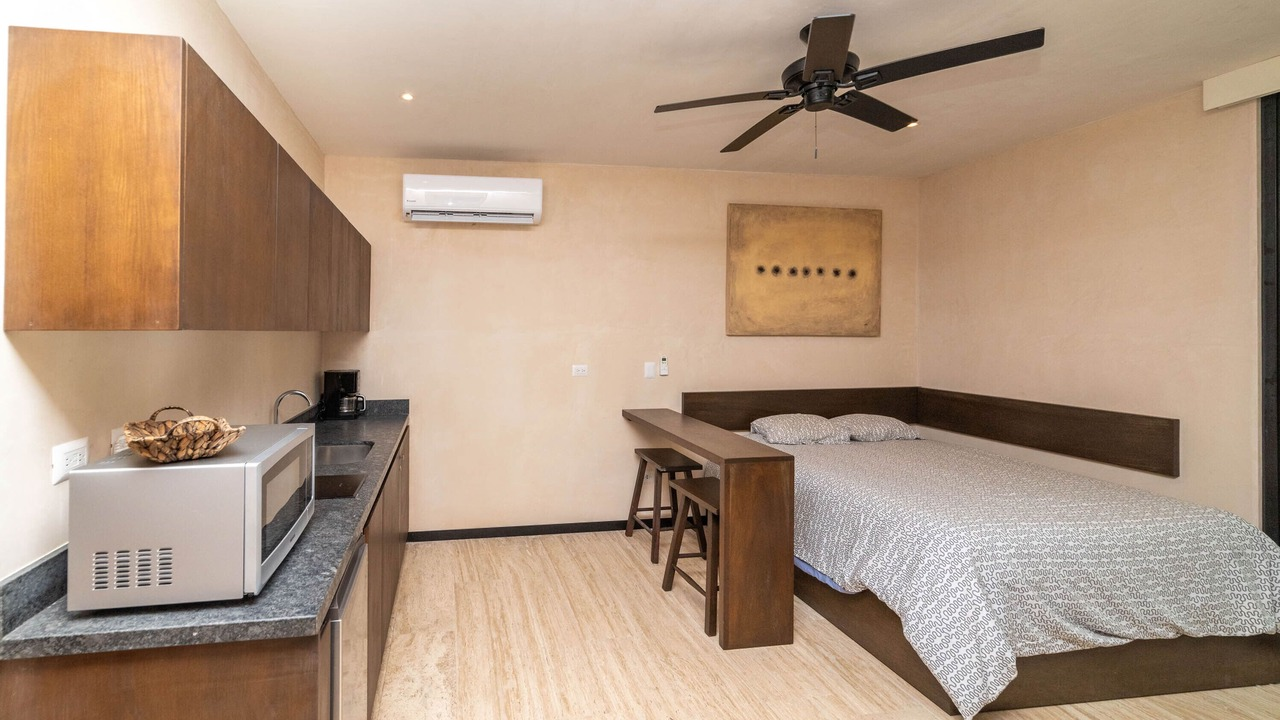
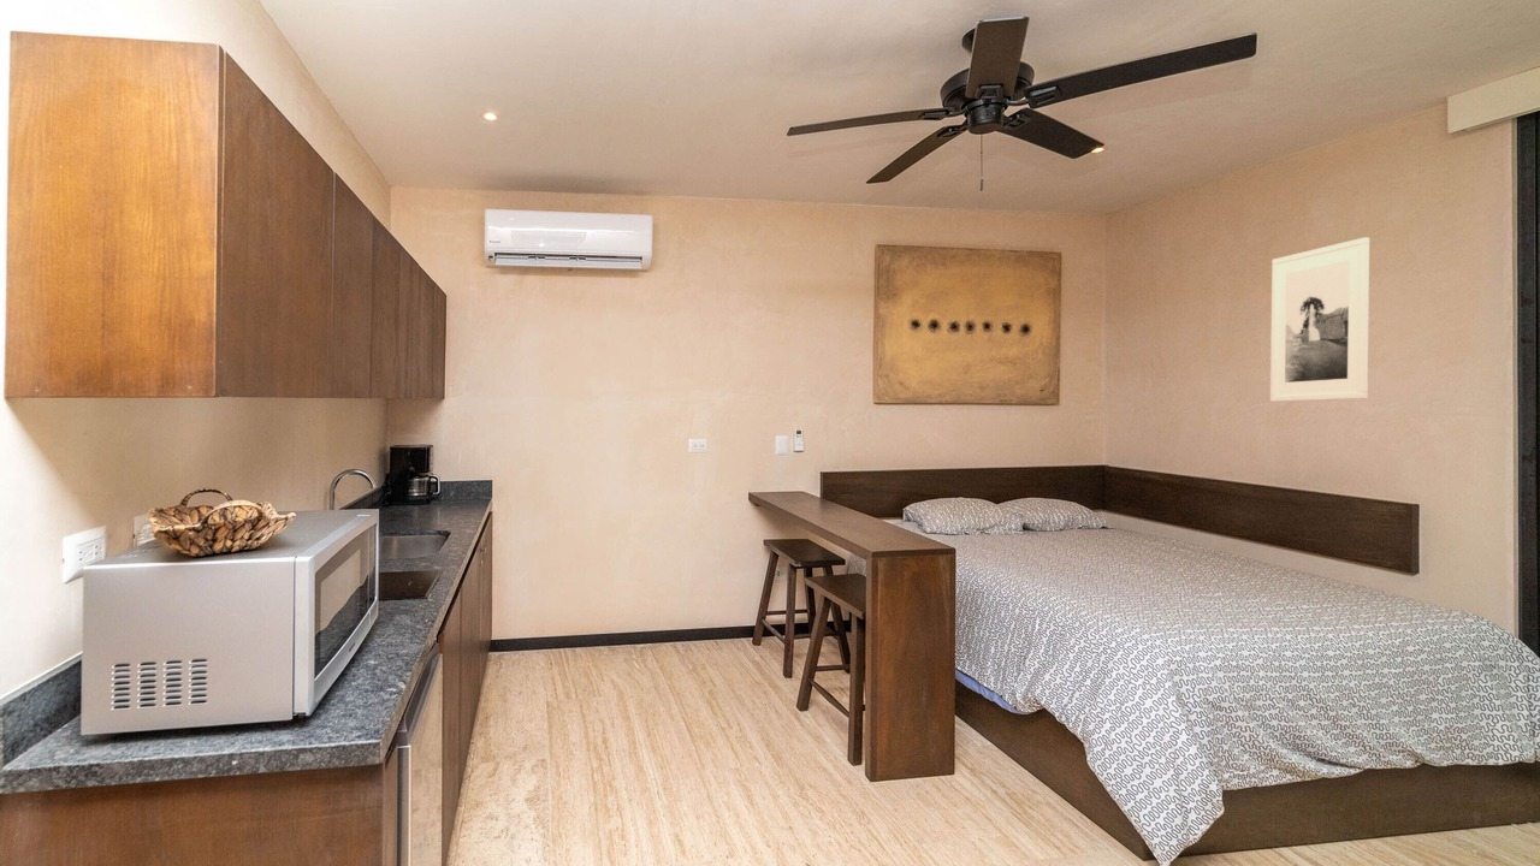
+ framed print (1316, 324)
